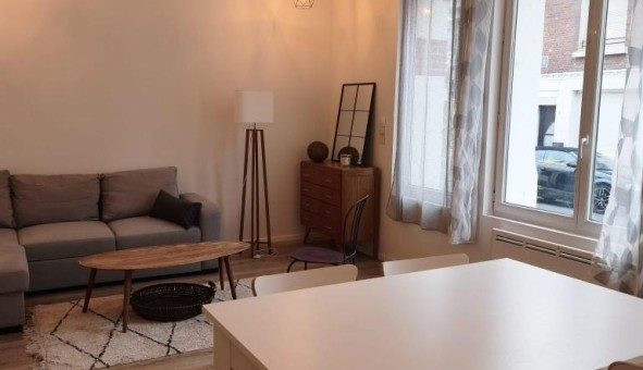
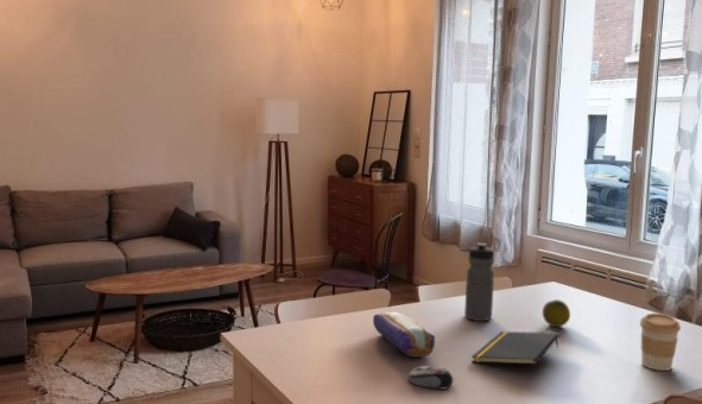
+ water bottle (480, 280)
+ fruit (556, 313)
+ computer mouse (430, 374)
+ pencil case (401, 332)
+ coffee cup (658, 341)
+ notepad (516, 346)
